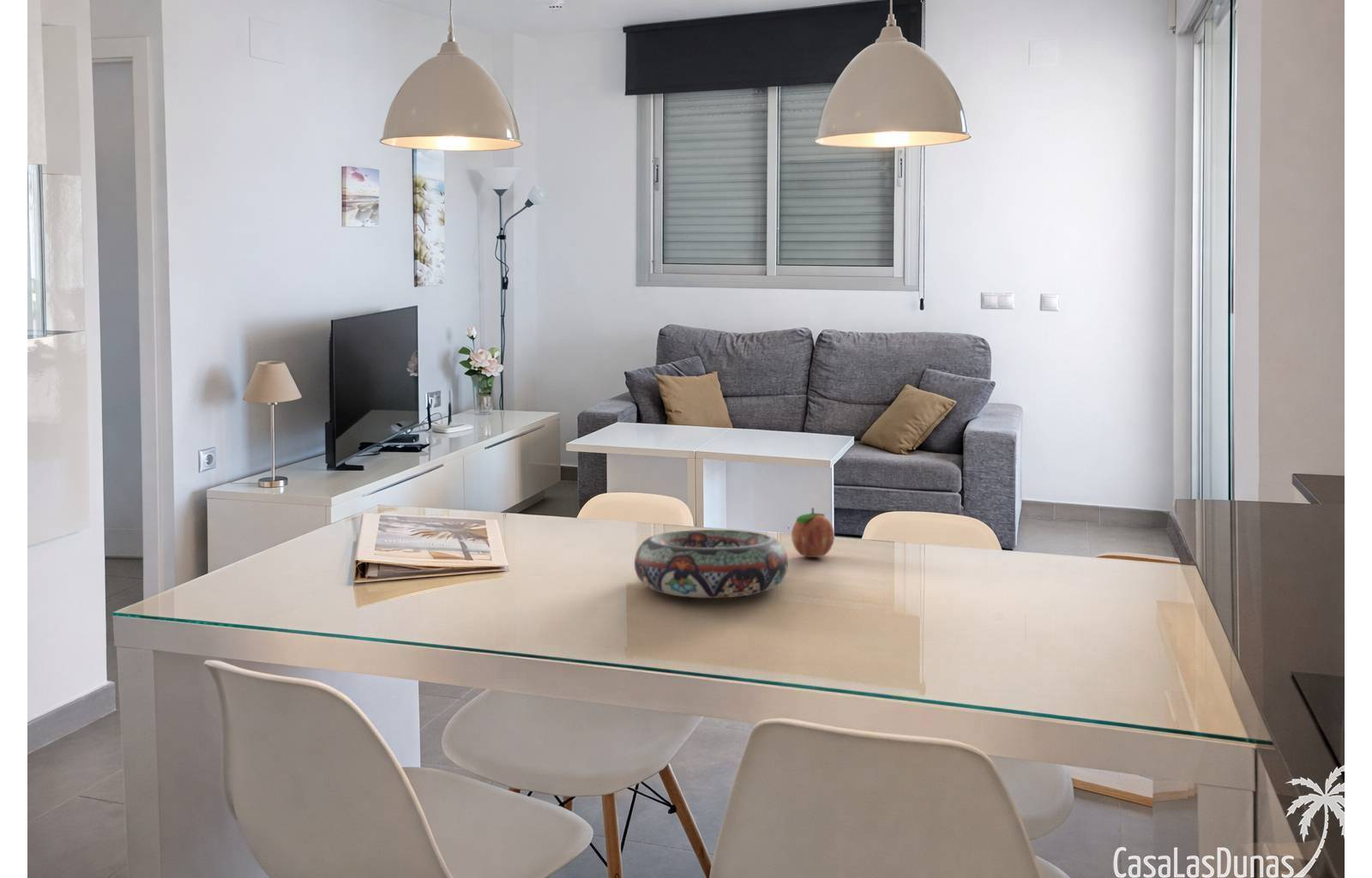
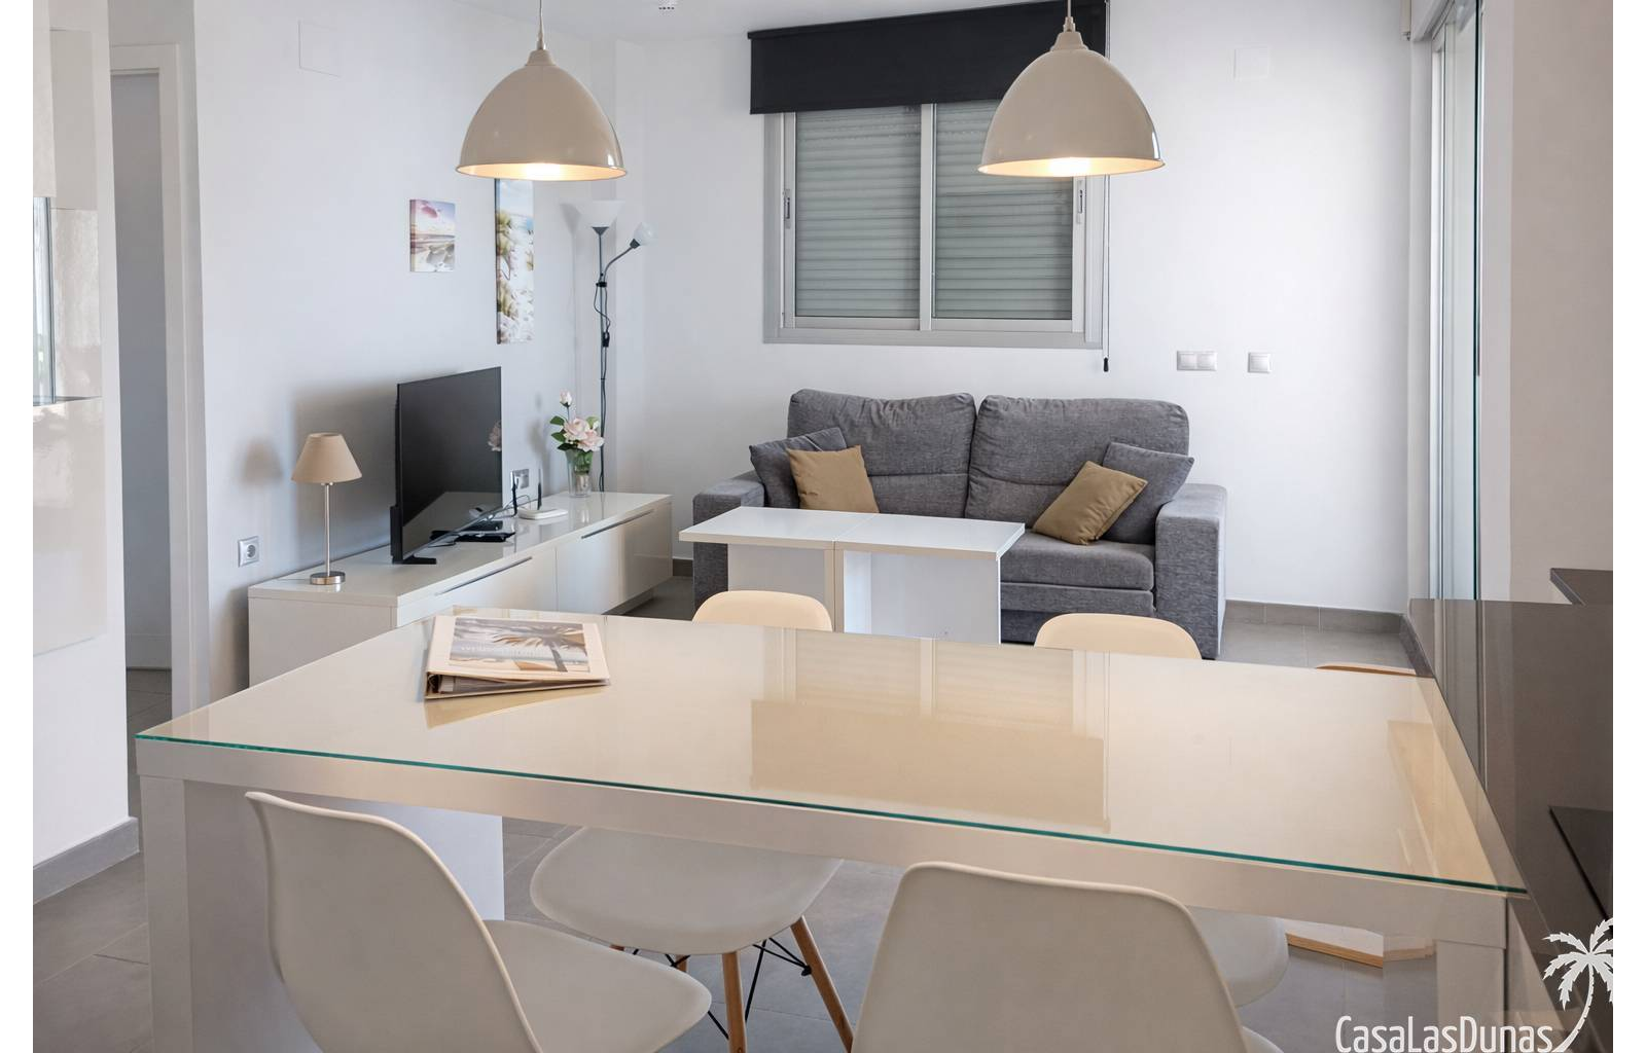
- fruit (812, 532)
- decorative bowl (711, 562)
